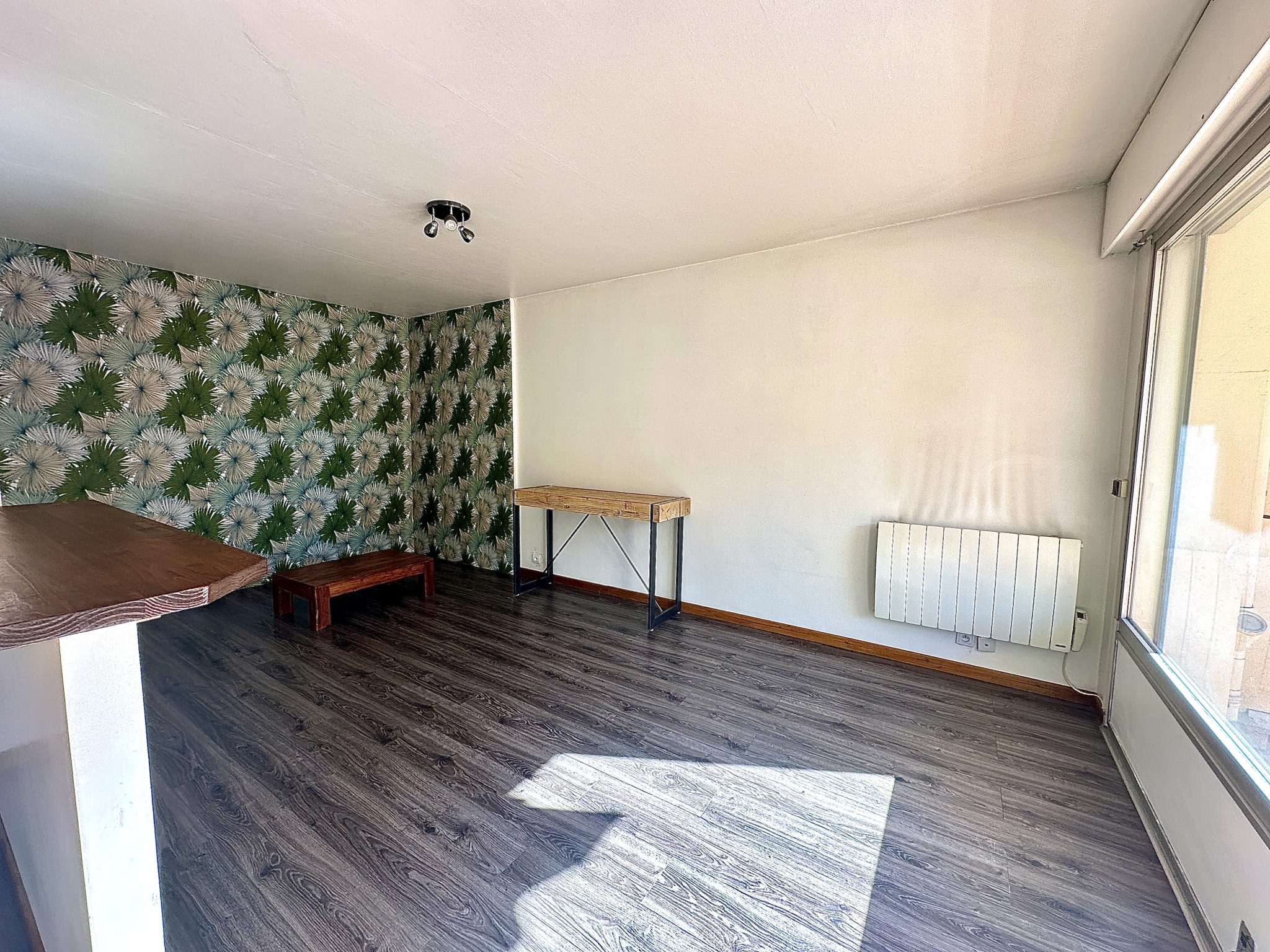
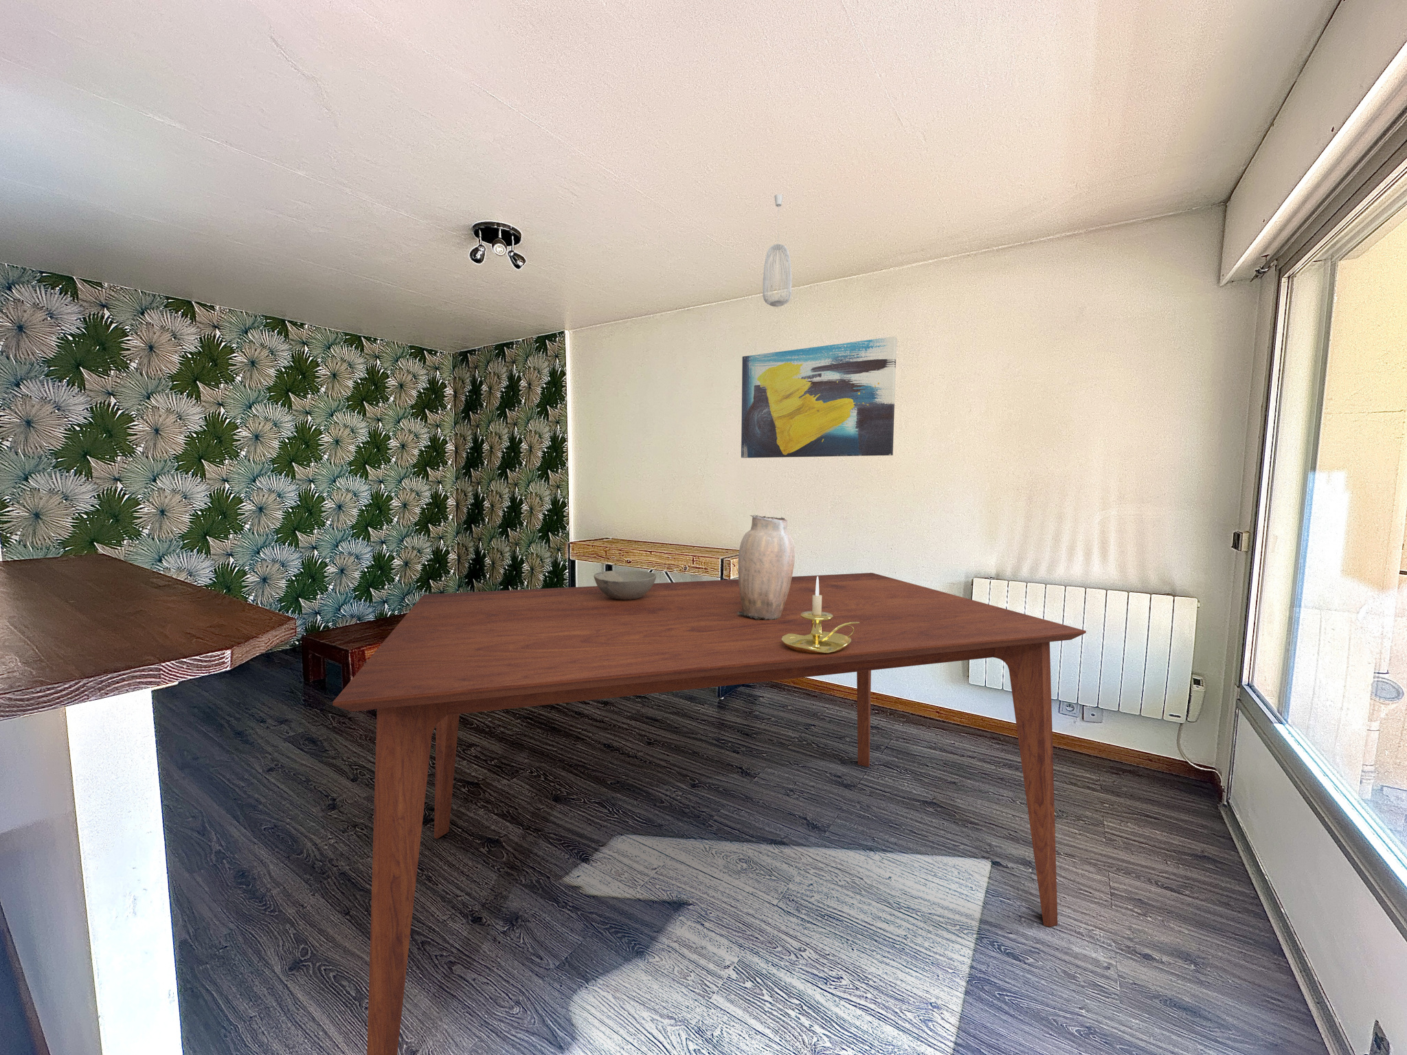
+ bowl (625, 585)
+ vase (766, 564)
+ pendant light (779, 252)
+ dining table (711, 687)
+ candle holder (821, 611)
+ wall art (812, 402)
